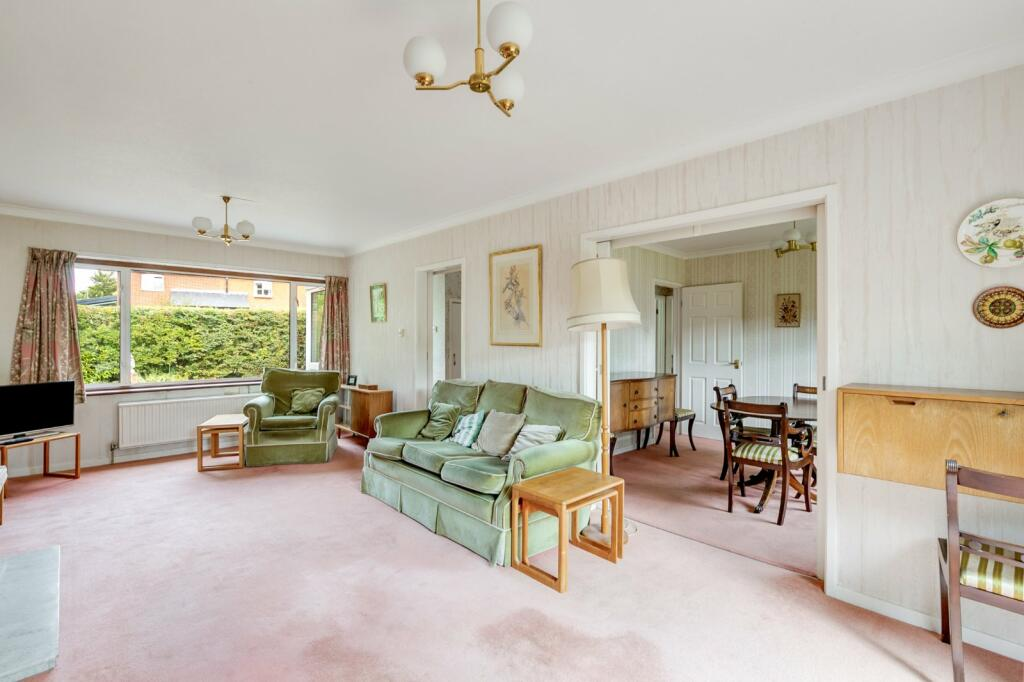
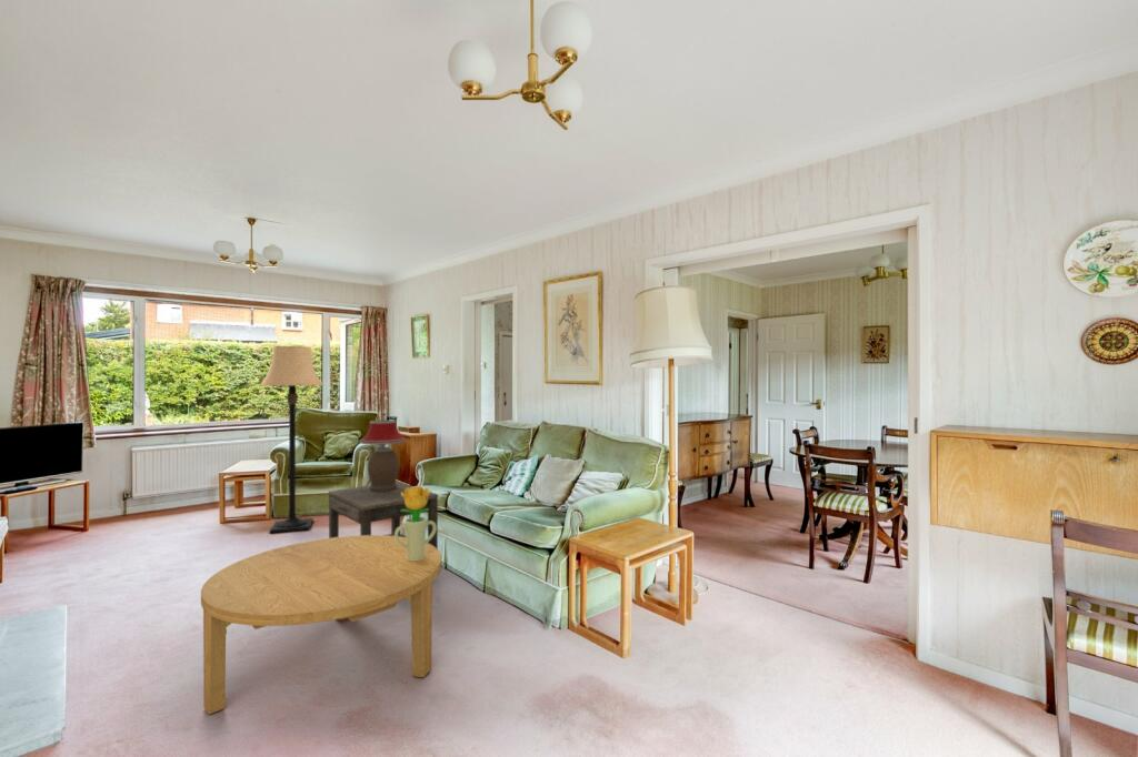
+ potted flower (416, 522)
+ table lamp (383, 454)
+ coffee table (331, 614)
+ side table (382, 535)
+ lamp (292, 436)
